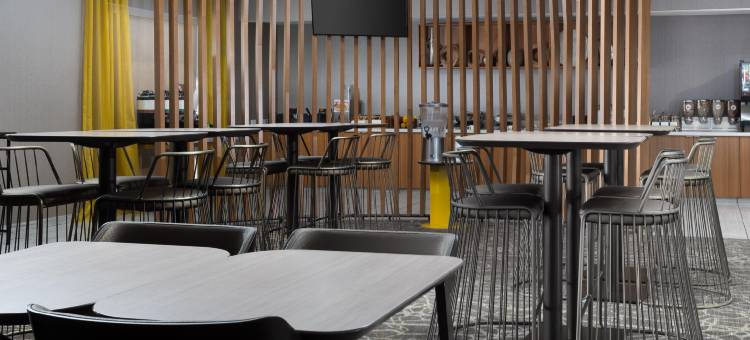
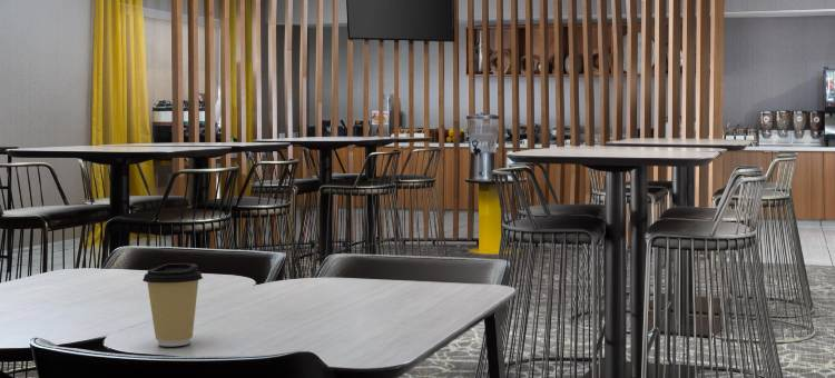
+ coffee cup (173, 305)
